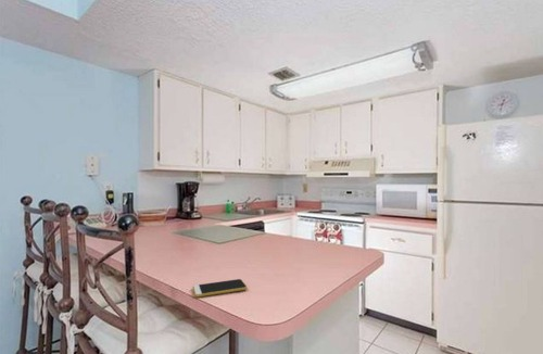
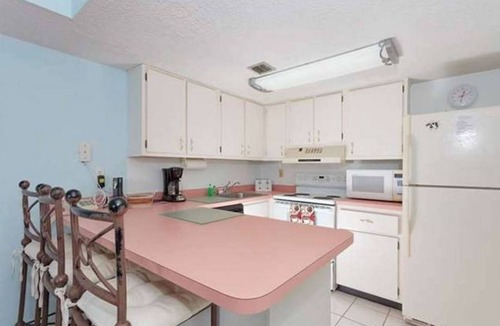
- smartphone (219, 287)
